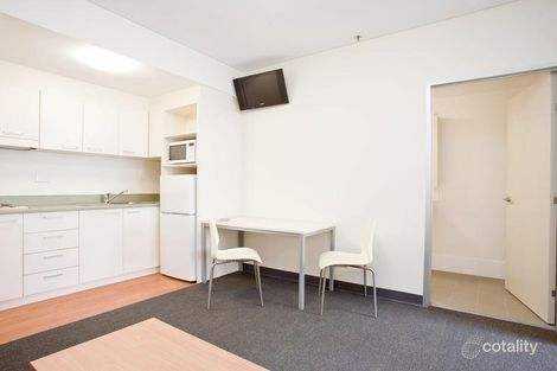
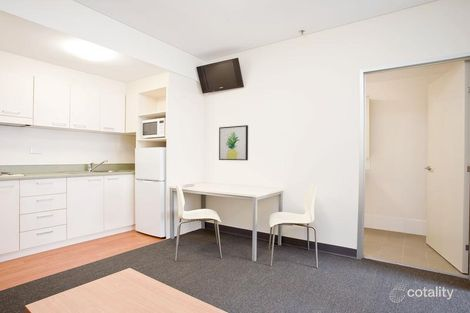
+ wall art (233, 143)
